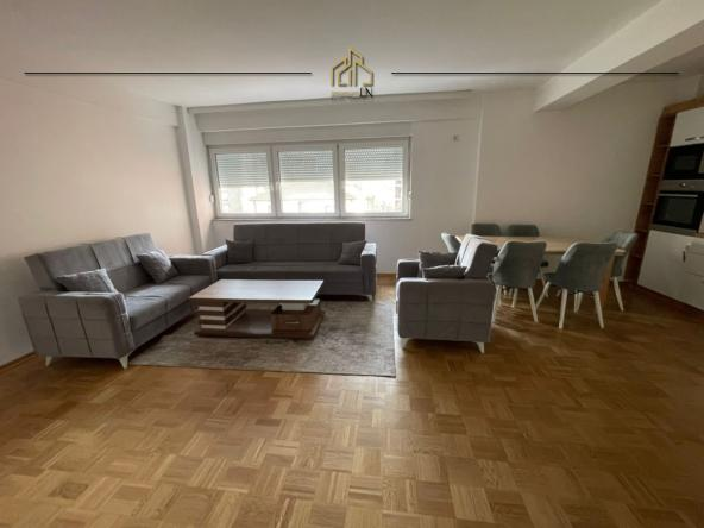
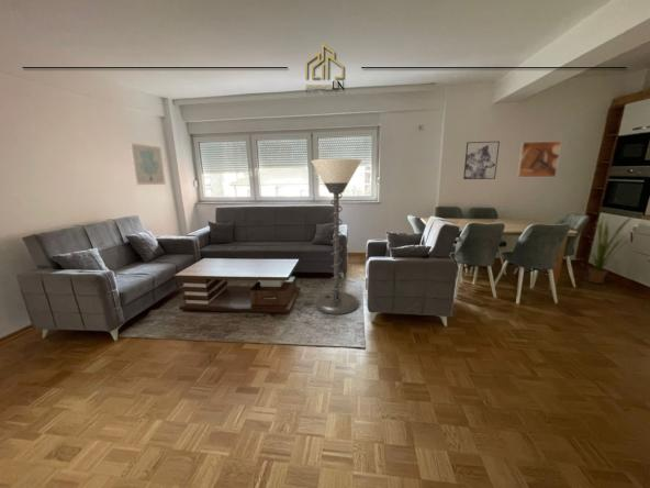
+ floor lamp (336, 236)
+ house plant (605, 248)
+ wall art (148, 165)
+ wall art (481, 160)
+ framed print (538, 159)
